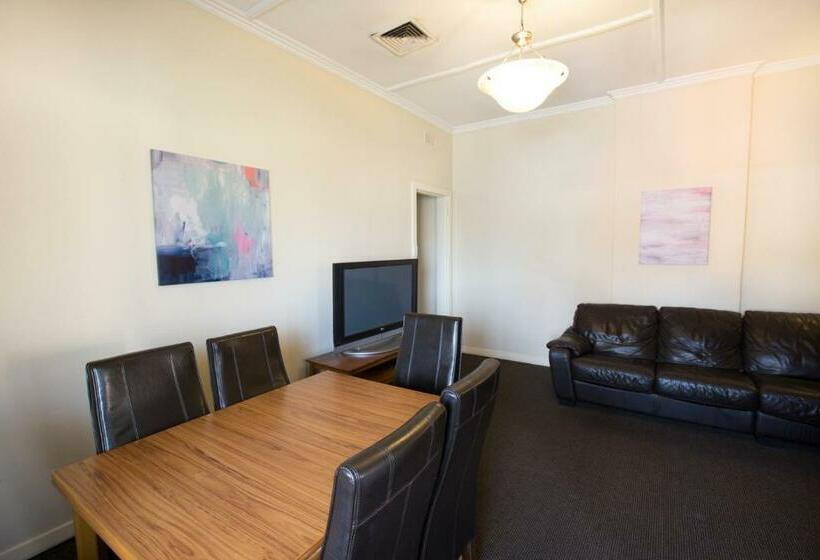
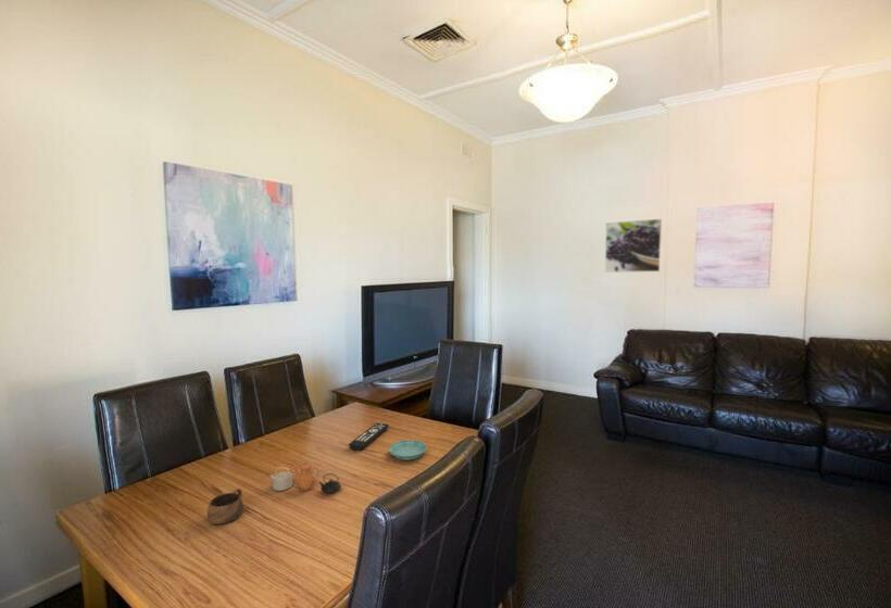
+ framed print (631, 246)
+ cup (229, 505)
+ teapot (304, 474)
+ remote control (369, 435)
+ saucer (407, 451)
